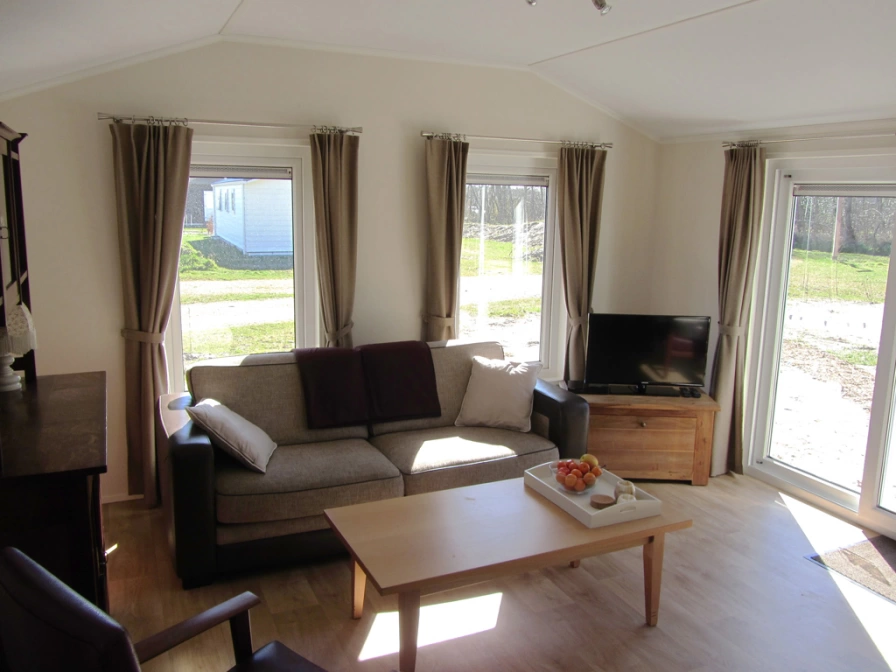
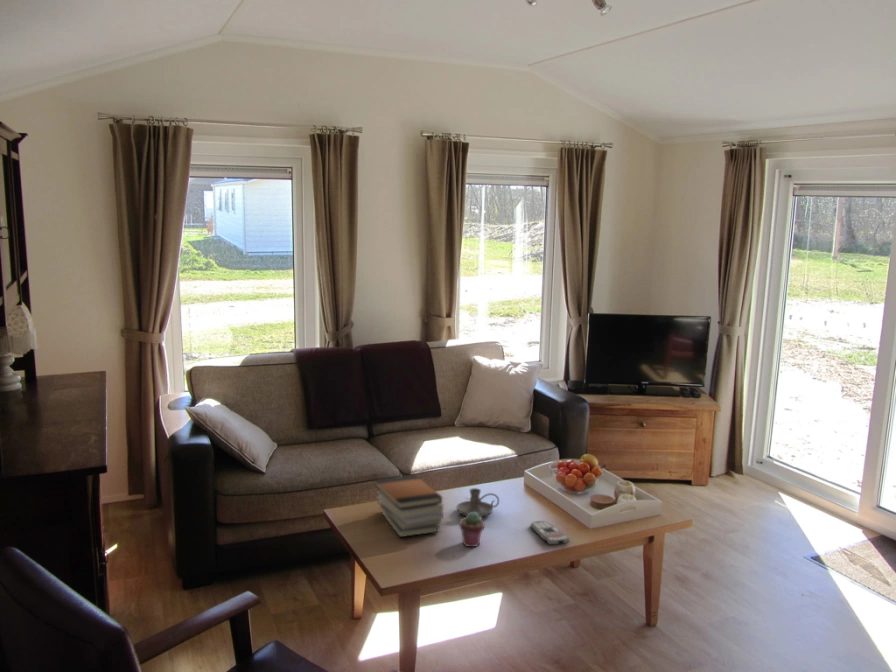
+ remote control (548, 532)
+ candle holder (478, 501)
+ book stack (408, 505)
+ potted succulent (471, 528)
